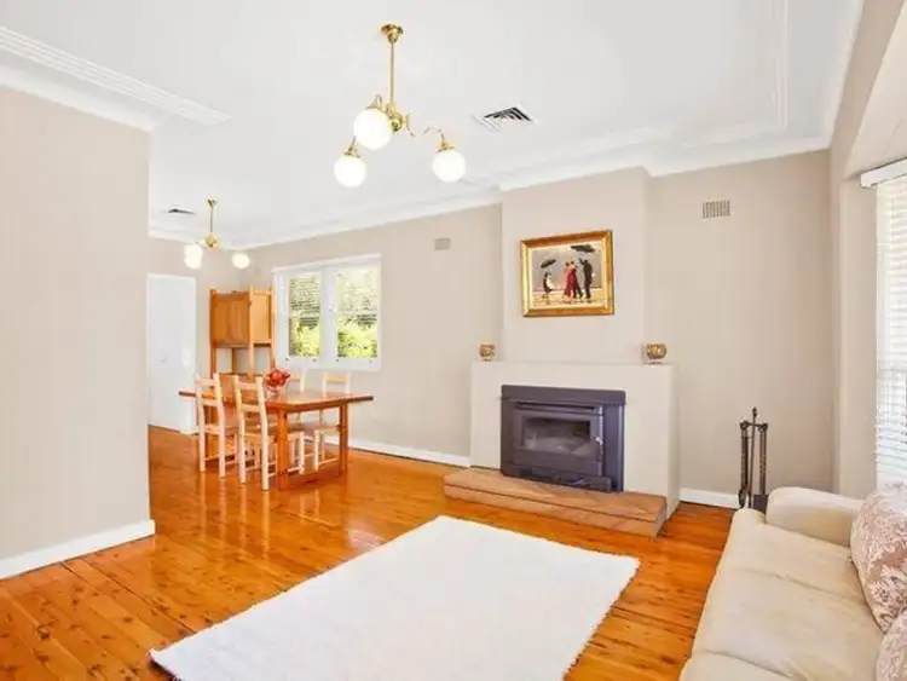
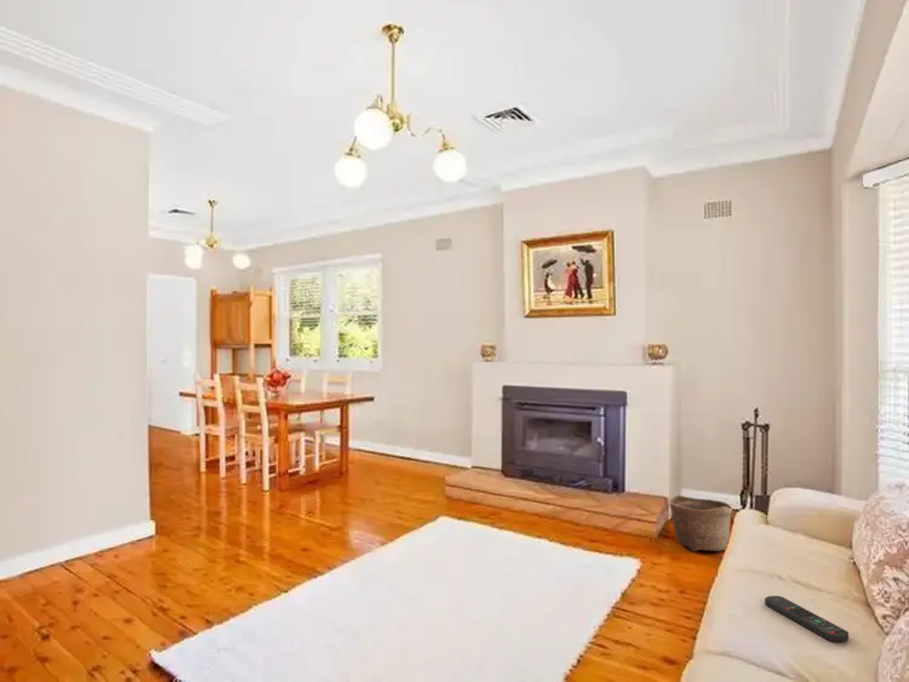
+ basket (699, 521)
+ remote control (804, 617)
